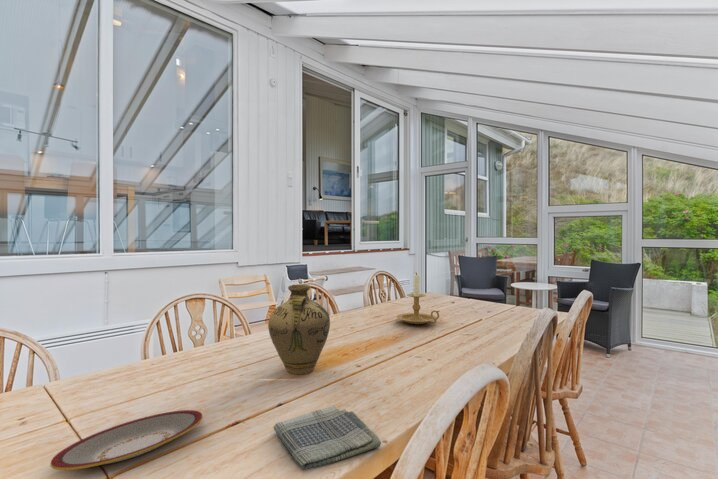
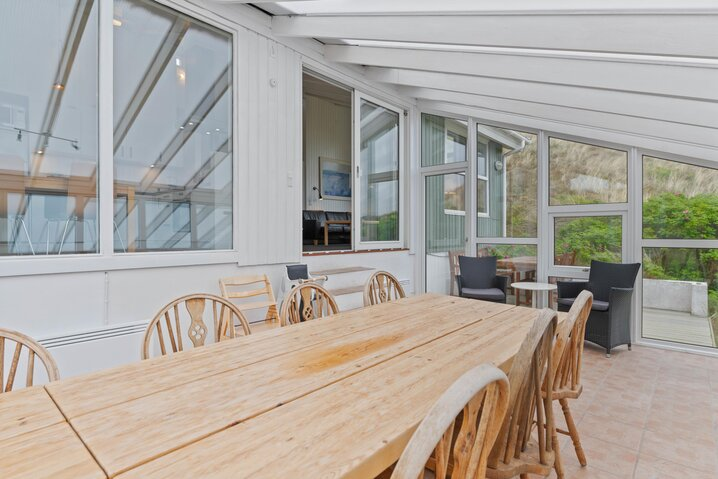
- plate (135, 440)
- candle holder (416, 297)
- dish towel (326, 432)
- jug (299, 328)
